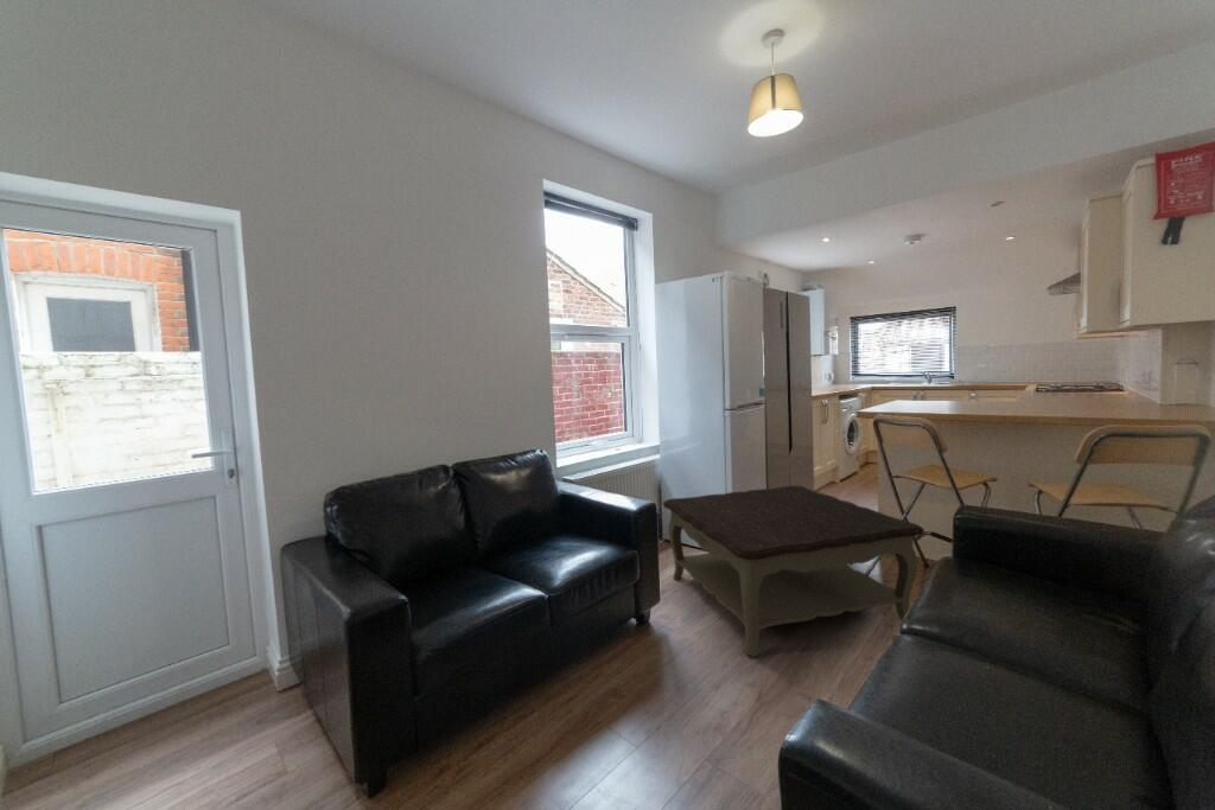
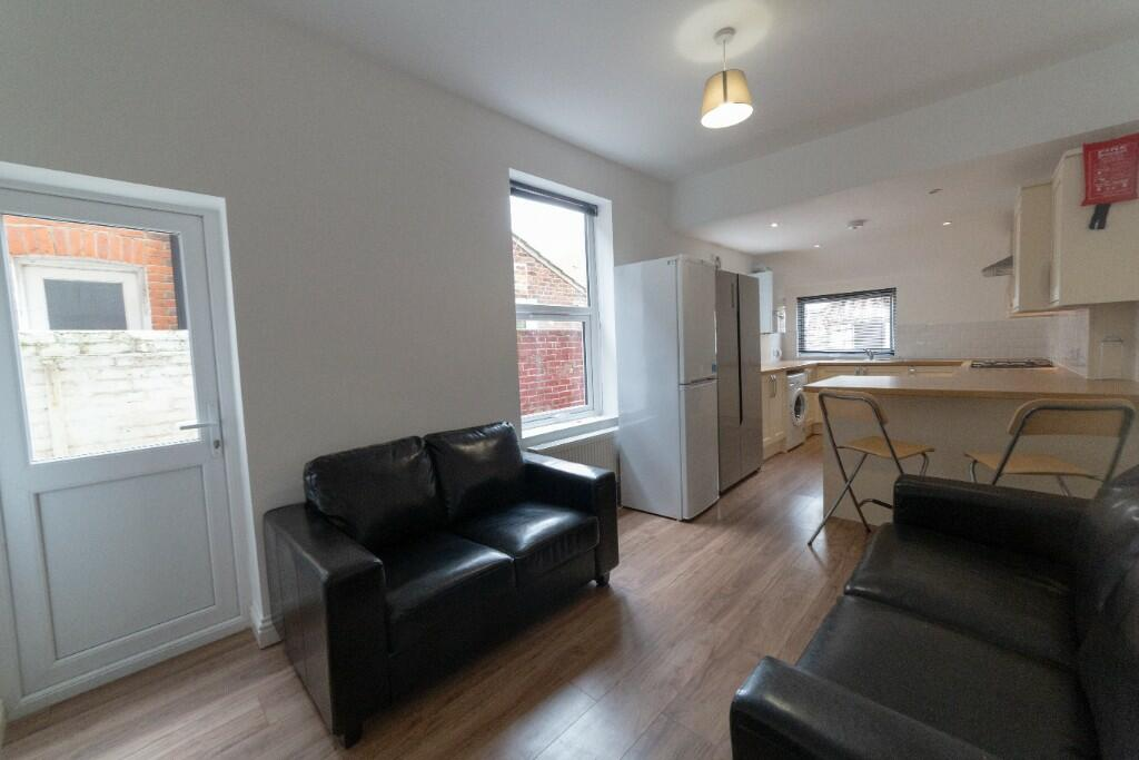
- coffee table (777, 554)
